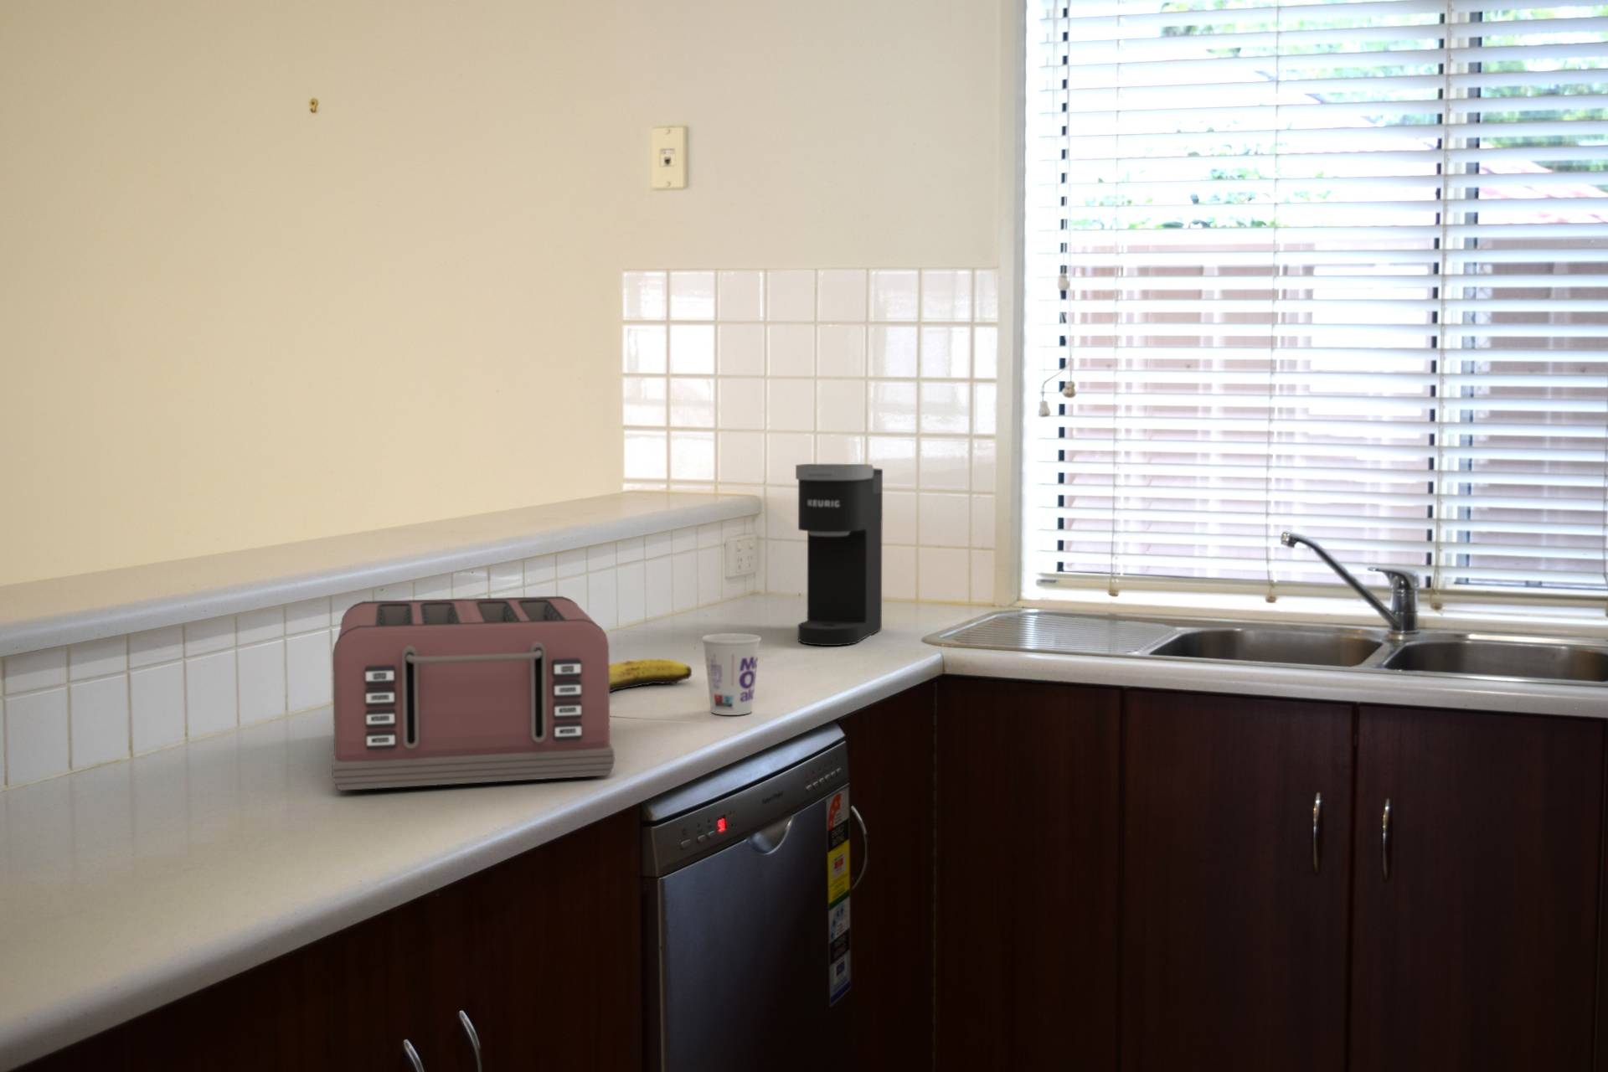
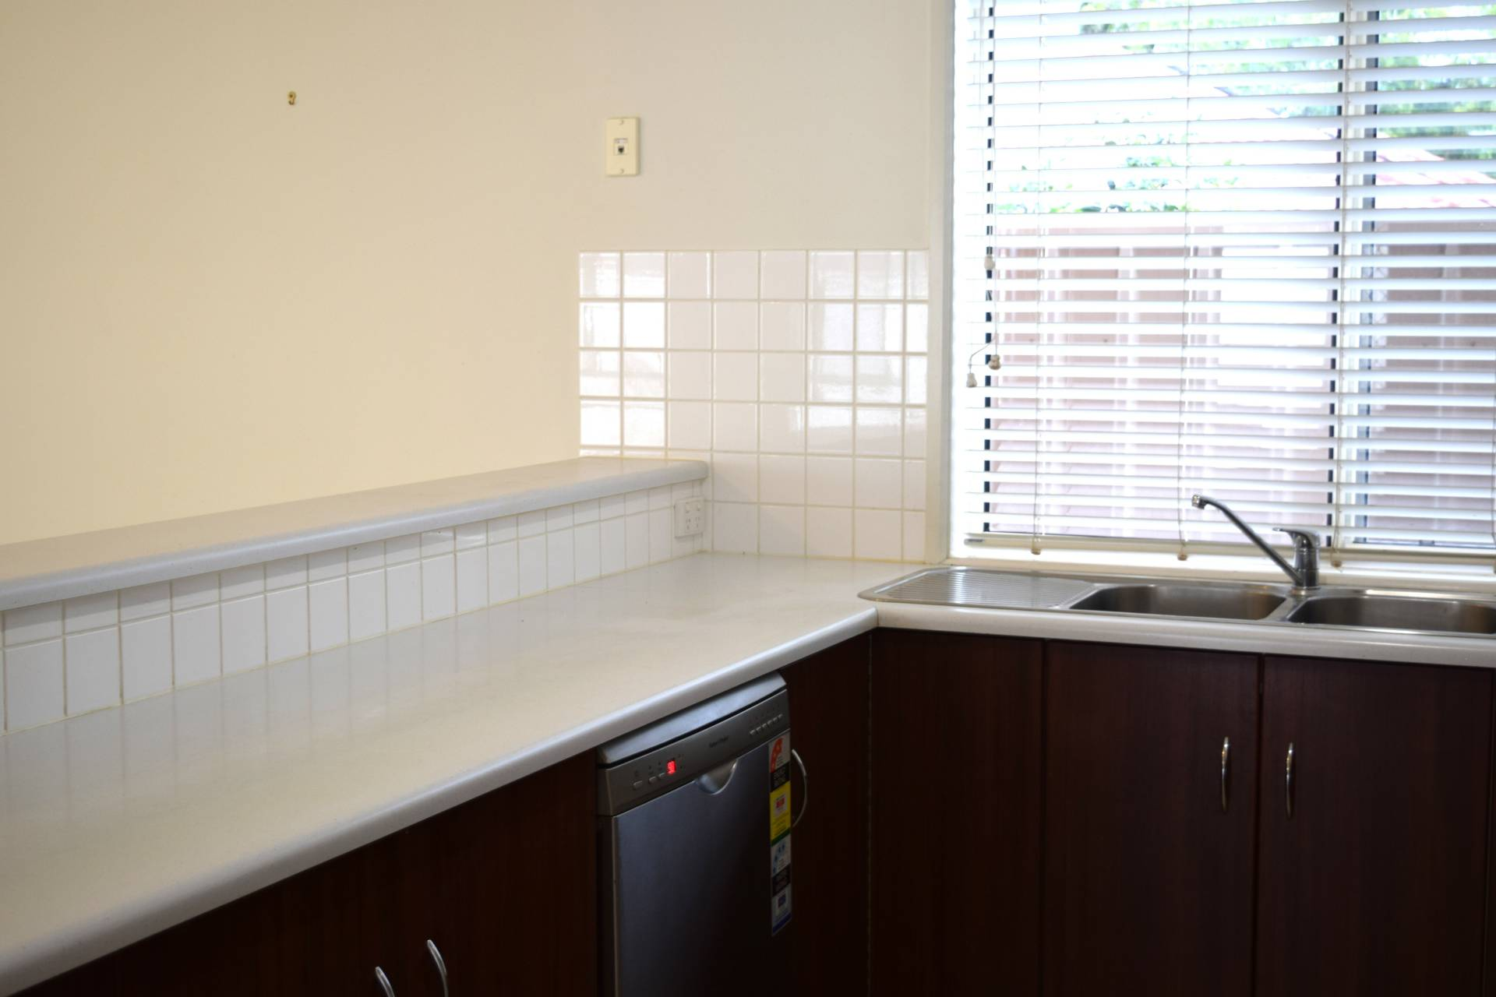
- coffee maker (840, 549)
- banana (627, 677)
- cup (731, 675)
- toaster (470, 684)
